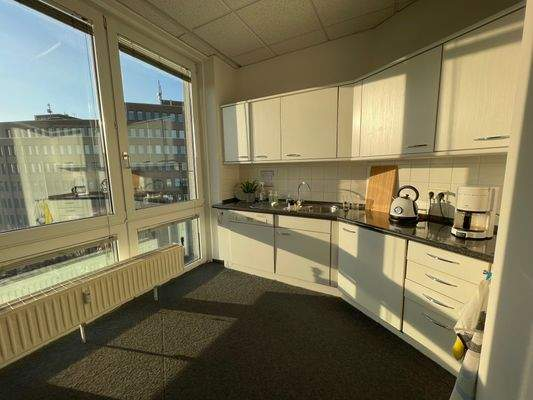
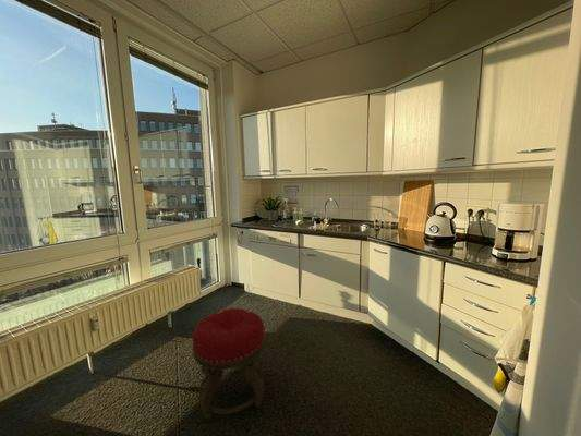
+ stool (230, 358)
